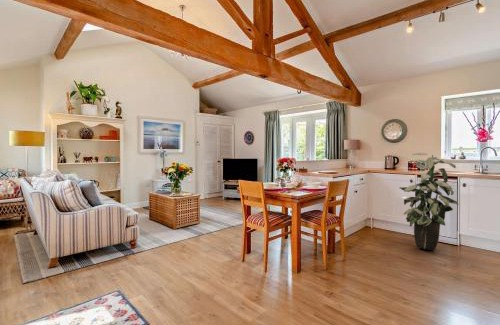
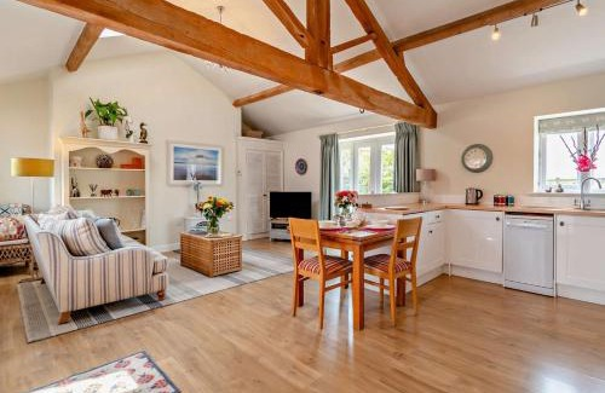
- indoor plant (426, 200)
